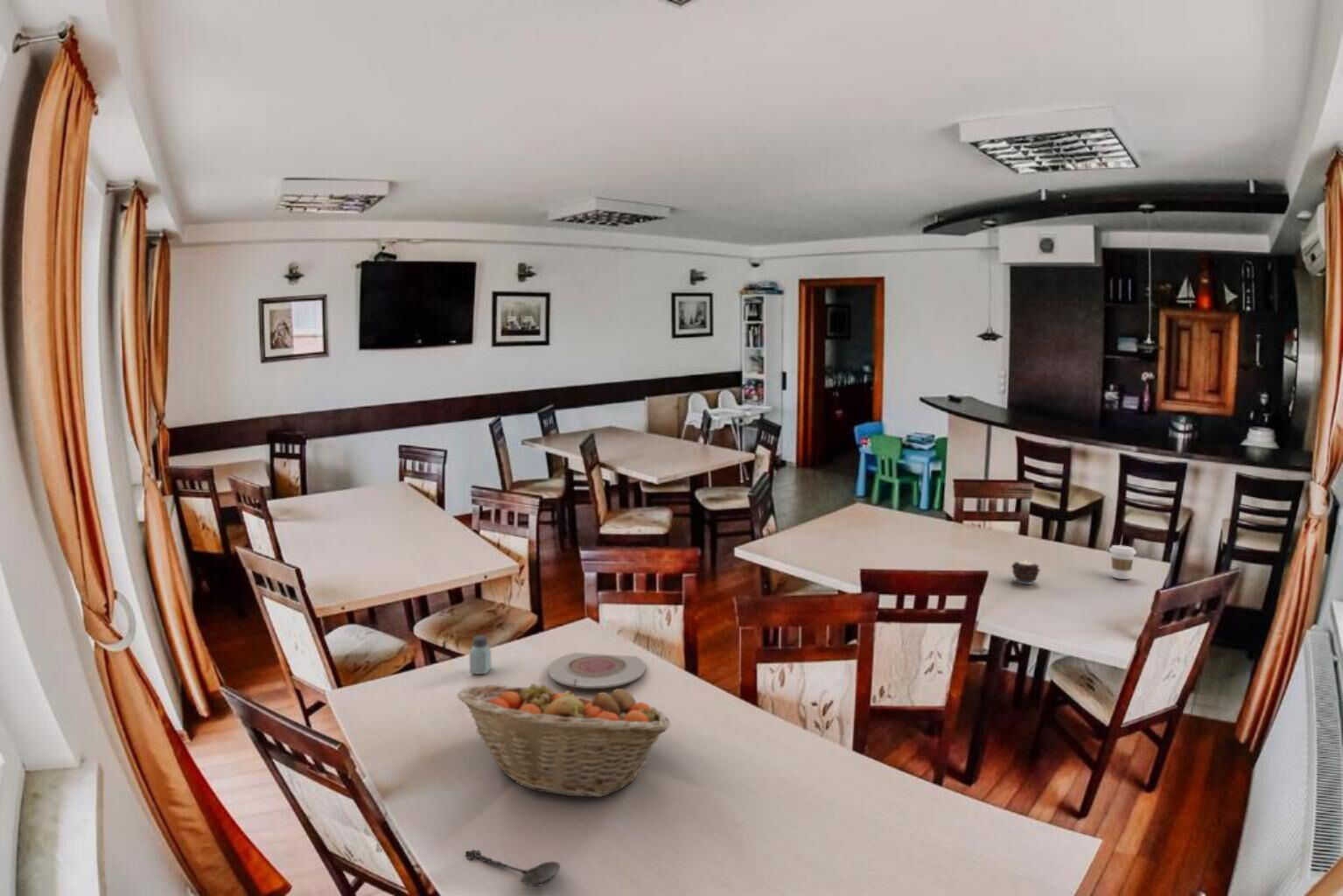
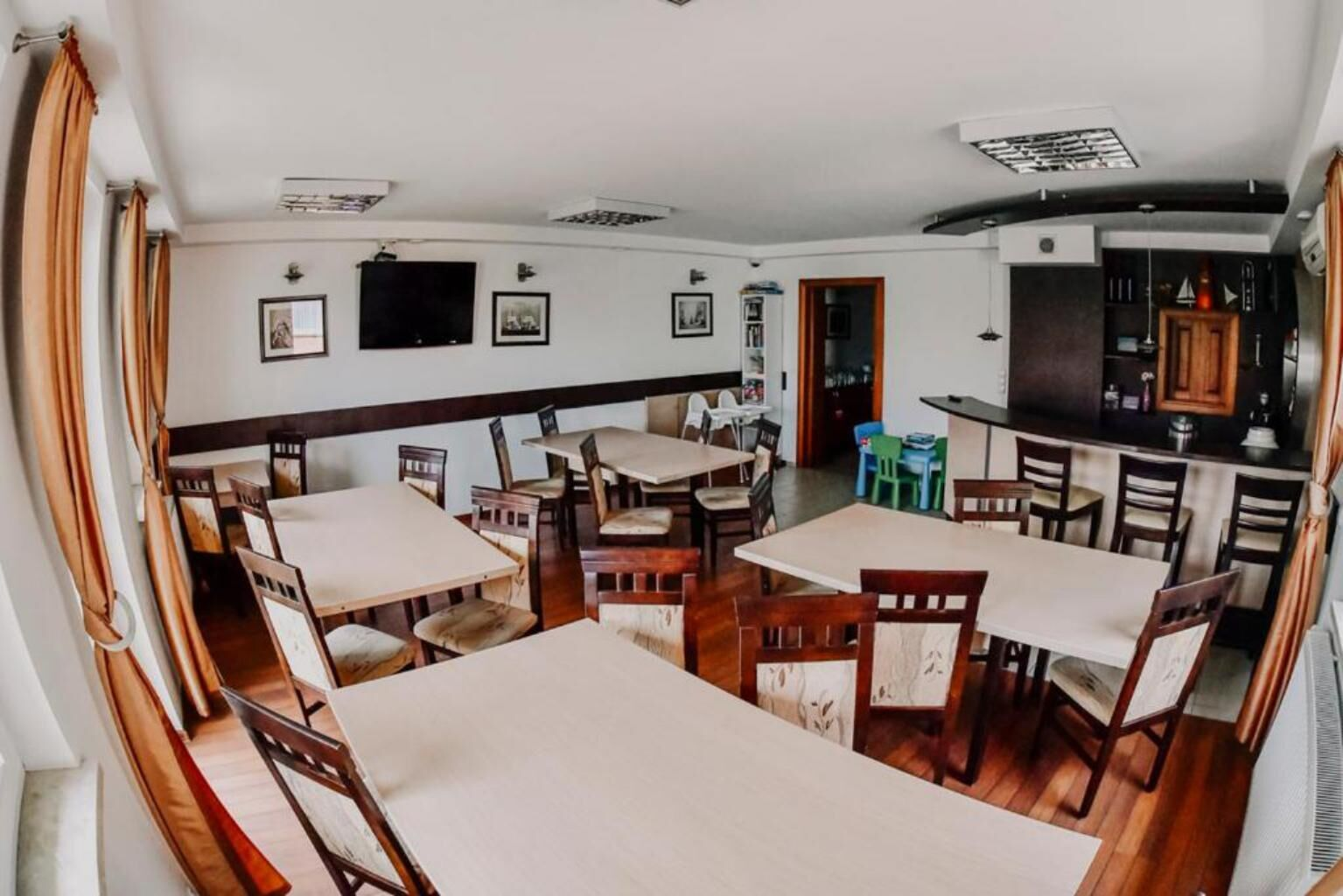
- candle (1025, 570)
- plate (597, 667)
- saltshaker (480, 654)
- fruit basket (563, 723)
- spoon (507, 864)
- coffee cup (1122, 562)
